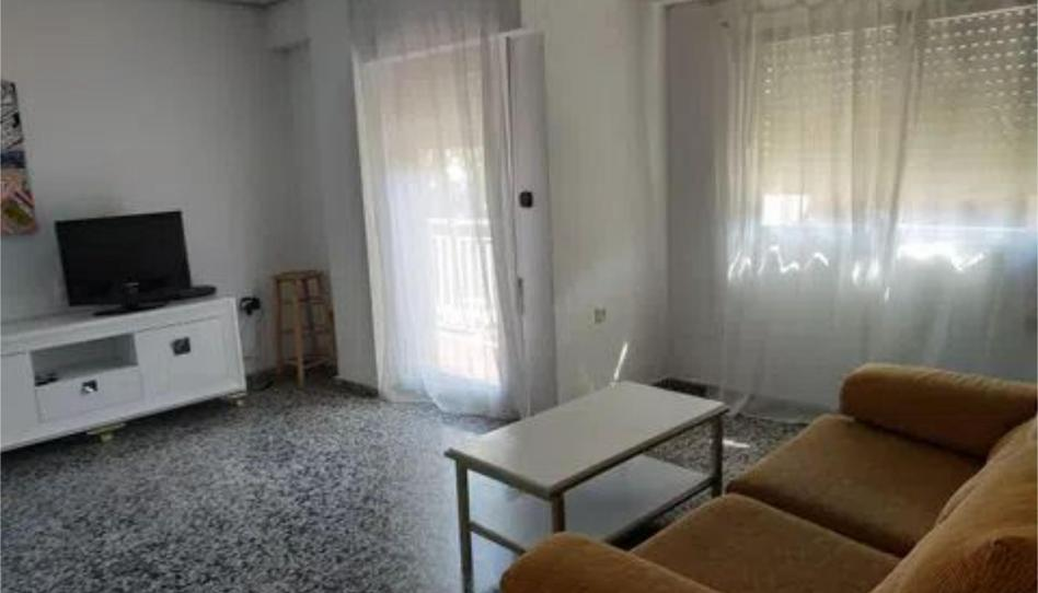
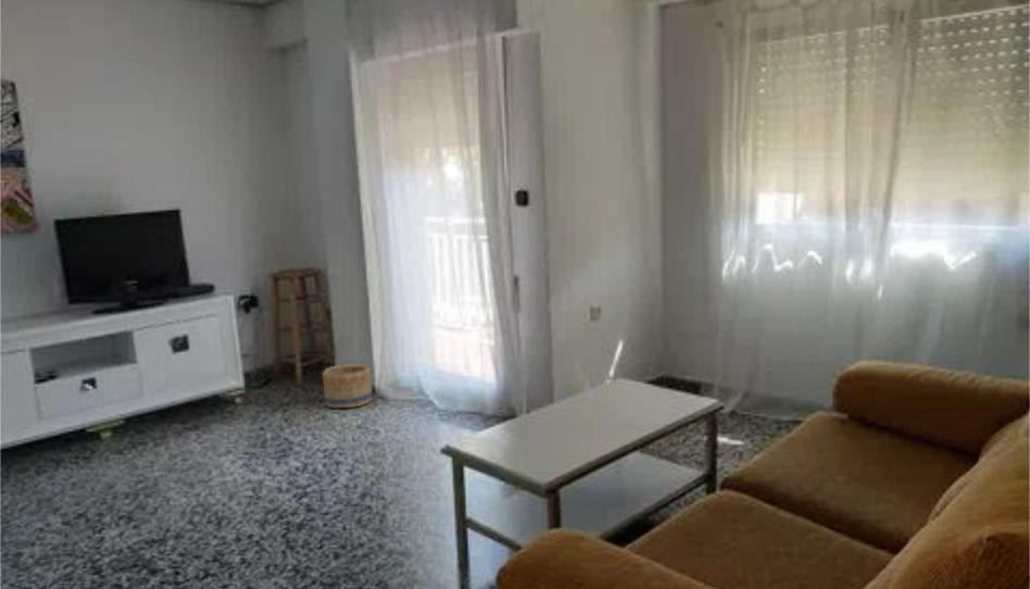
+ basket (348, 385)
